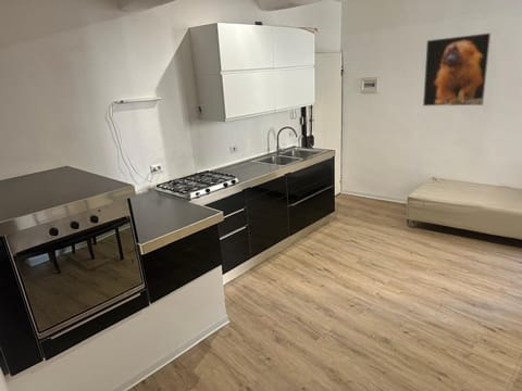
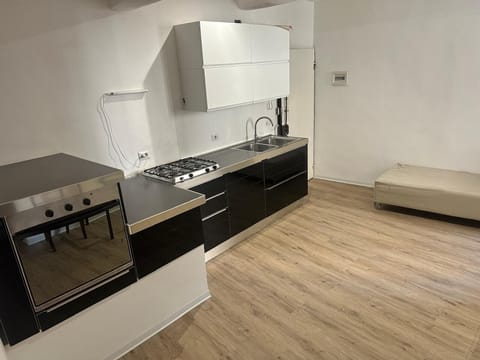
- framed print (455, 72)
